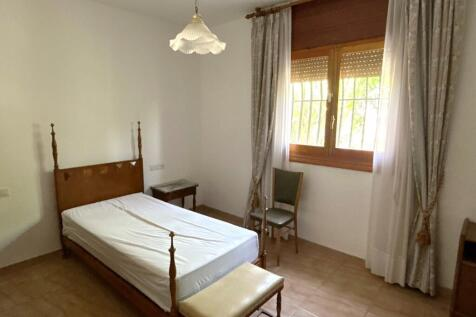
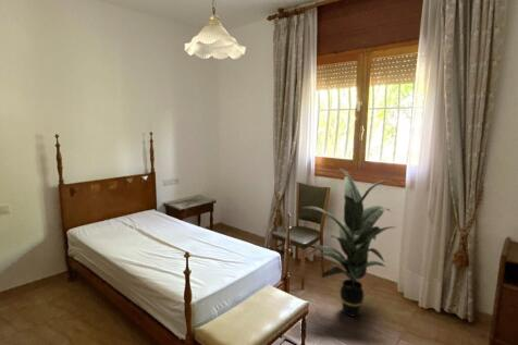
+ indoor plant (350, 241)
